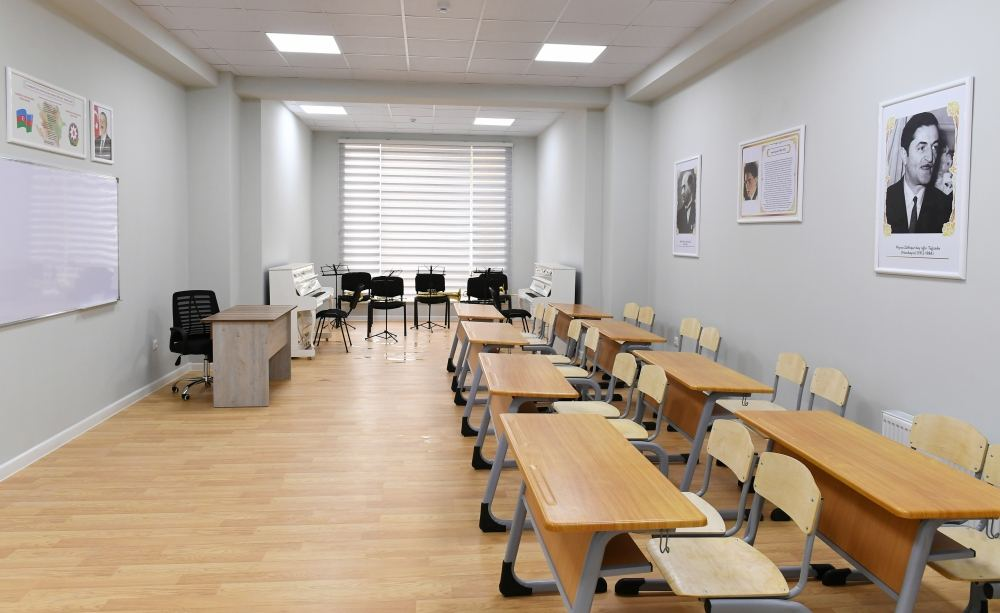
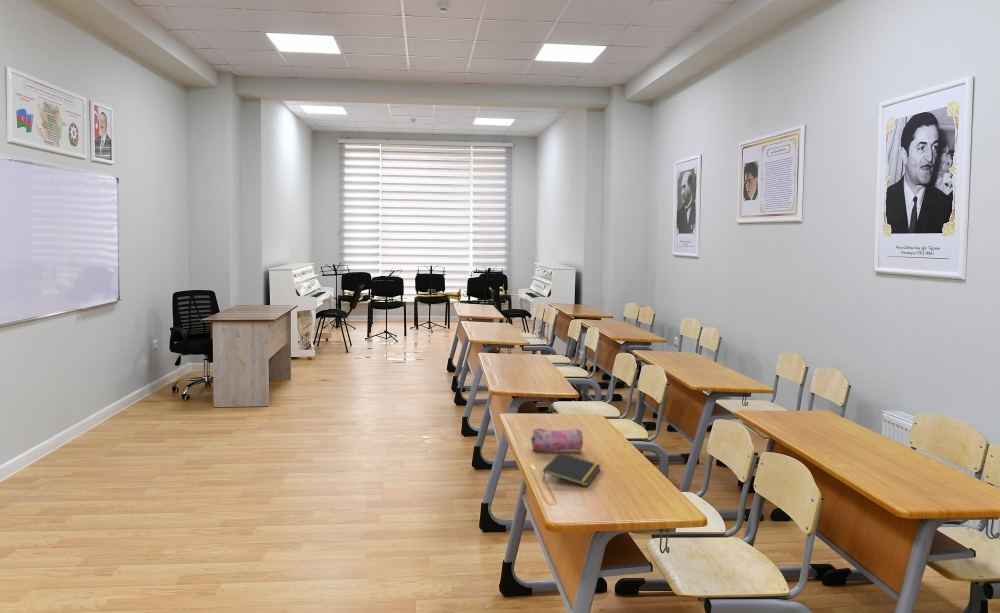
+ pencil case (556, 439)
+ notepad (572, 468)
